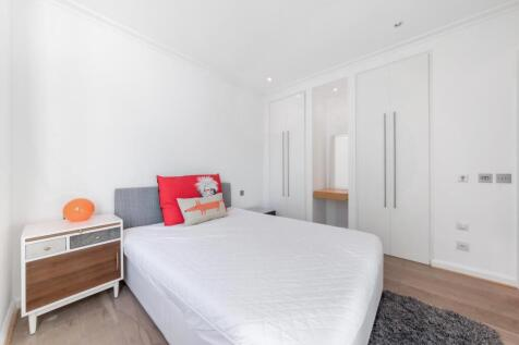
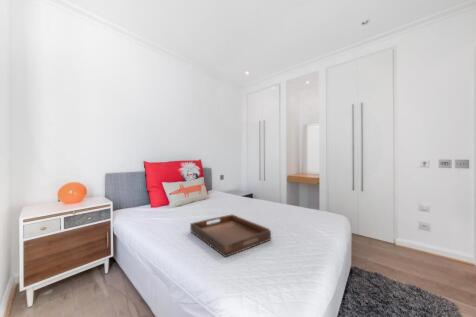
+ serving tray (229, 230)
